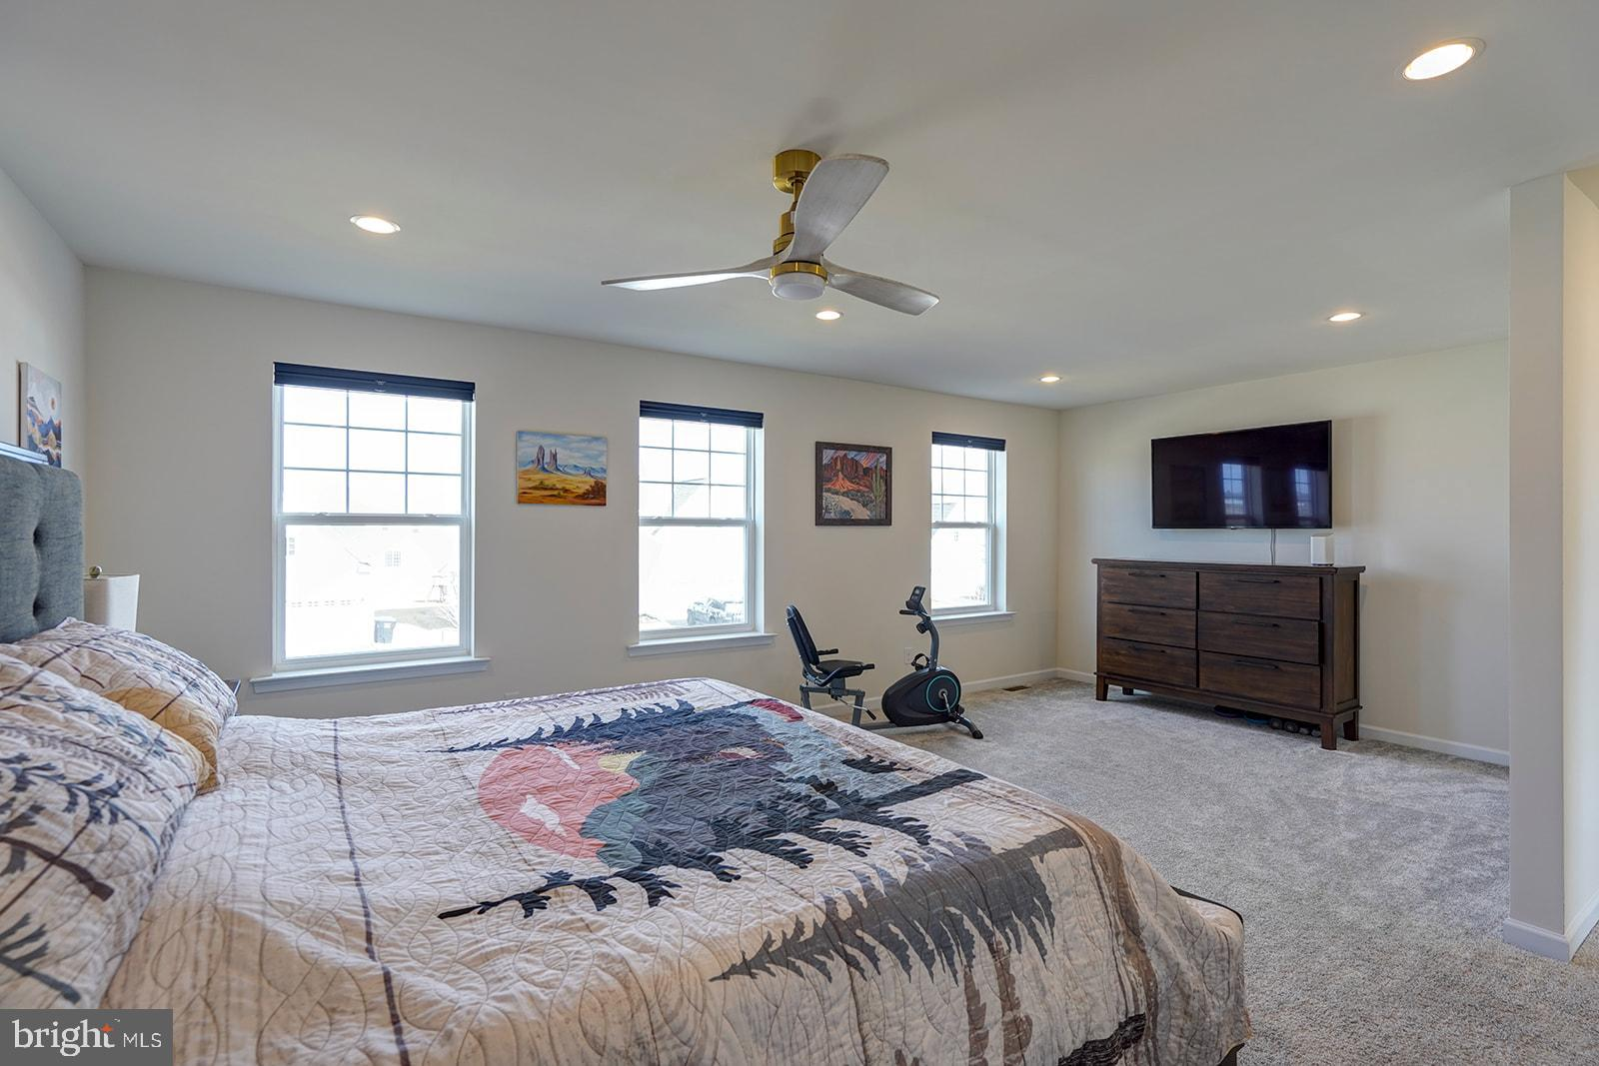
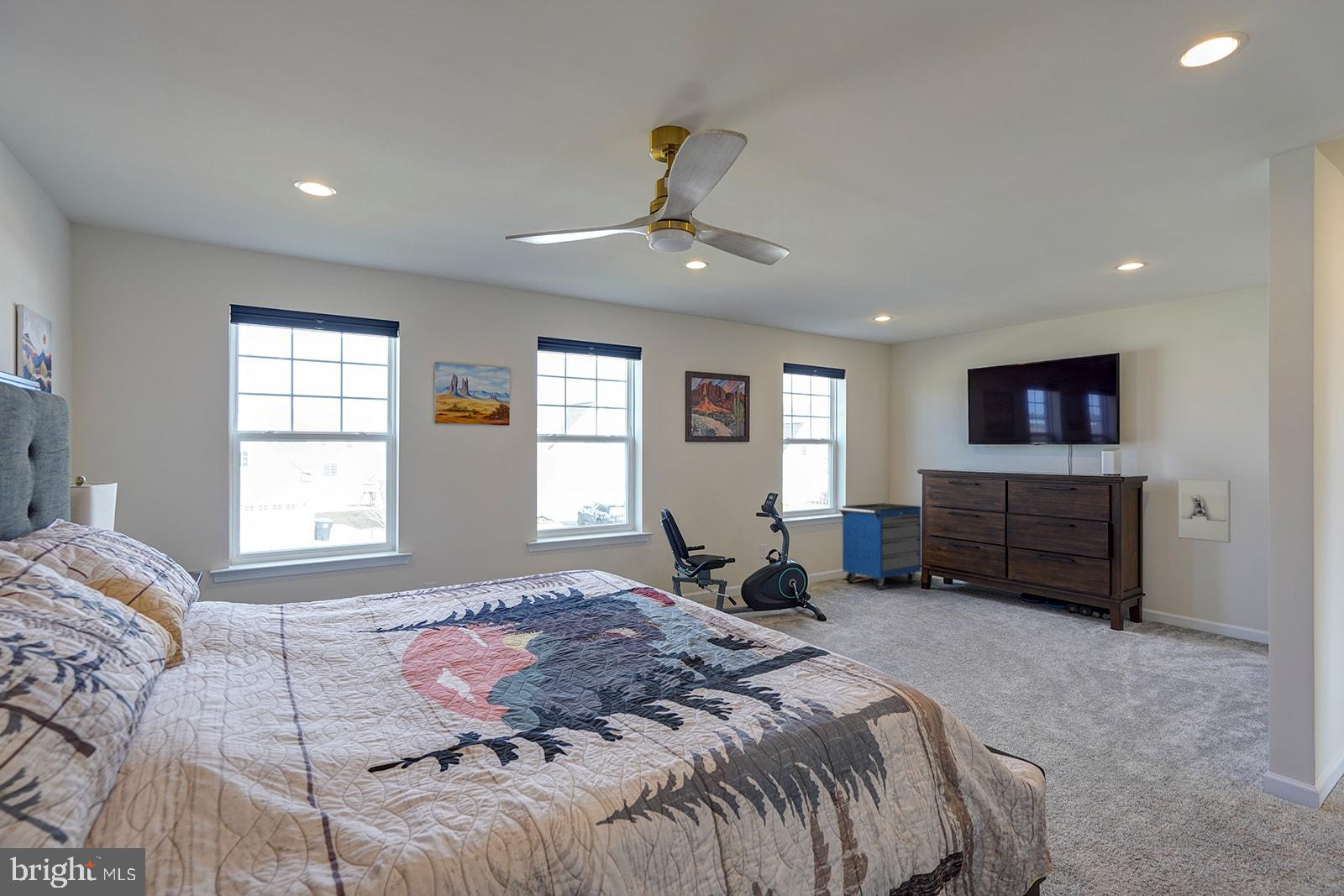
+ storage cabinet (879, 544)
+ wall sculpture (1204, 510)
